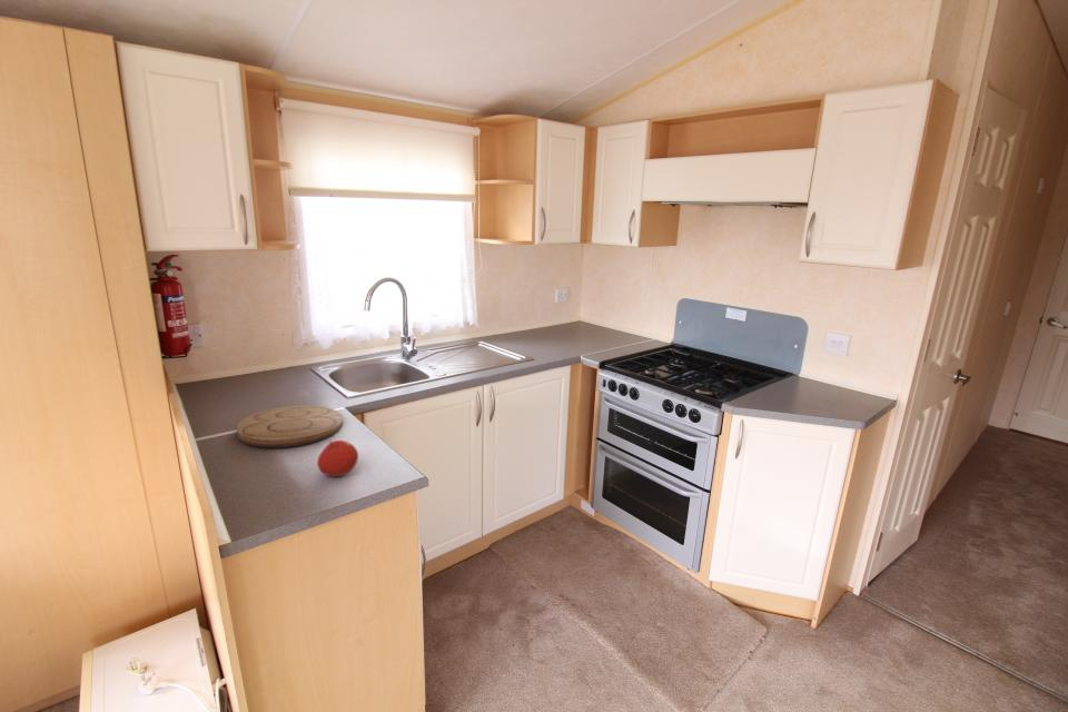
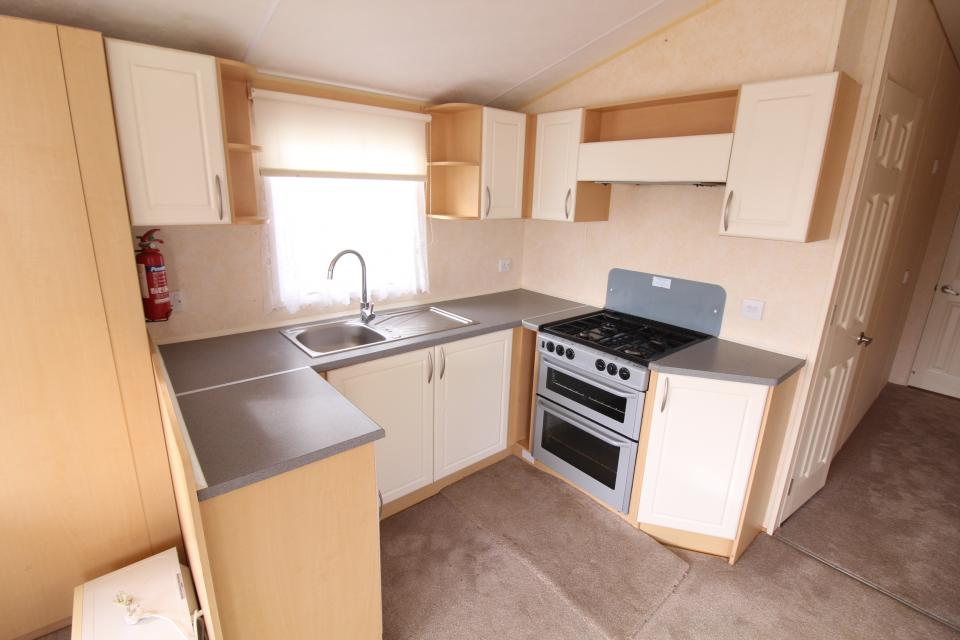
- cutting board (291, 424)
- fruit (337, 457)
